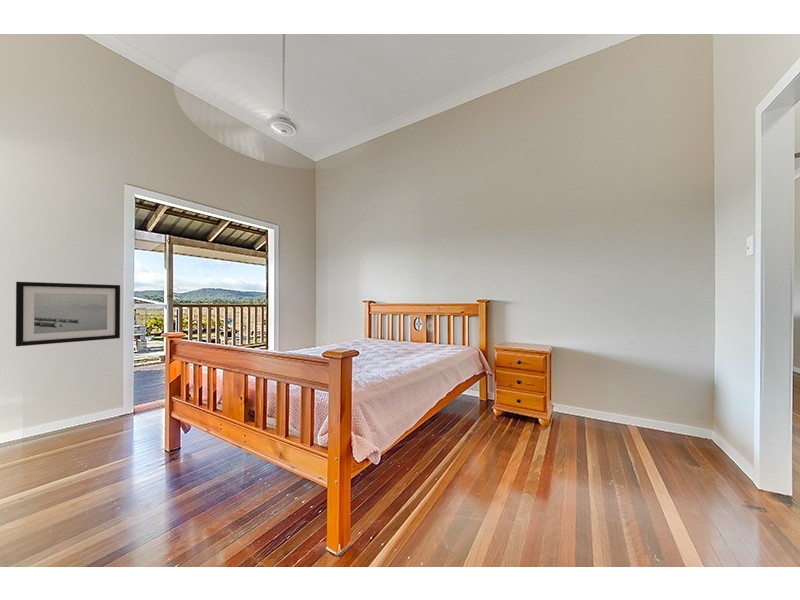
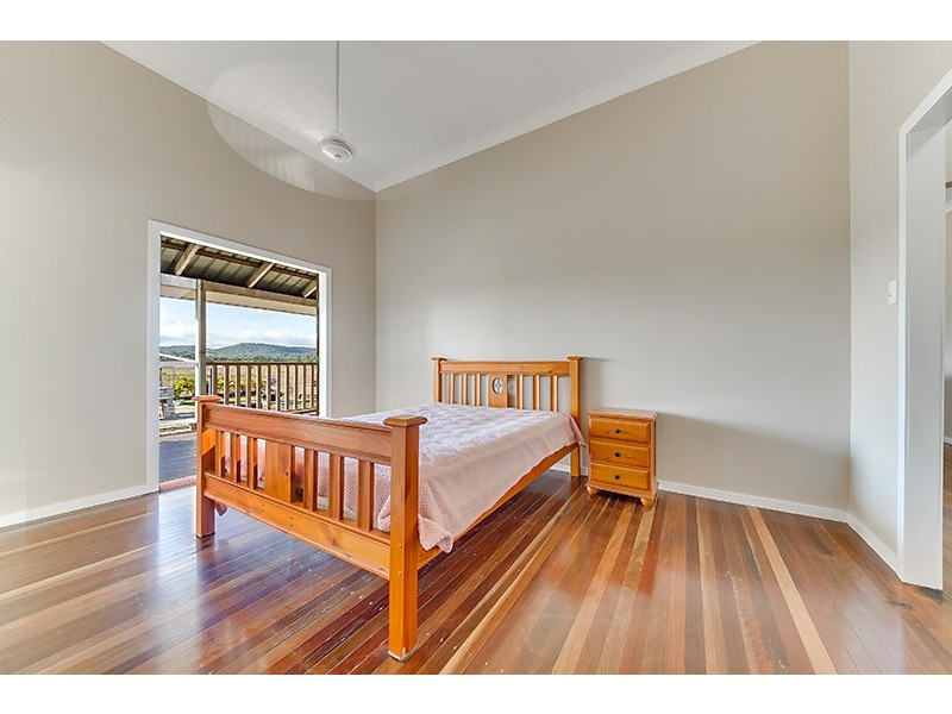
- wall art (72, 312)
